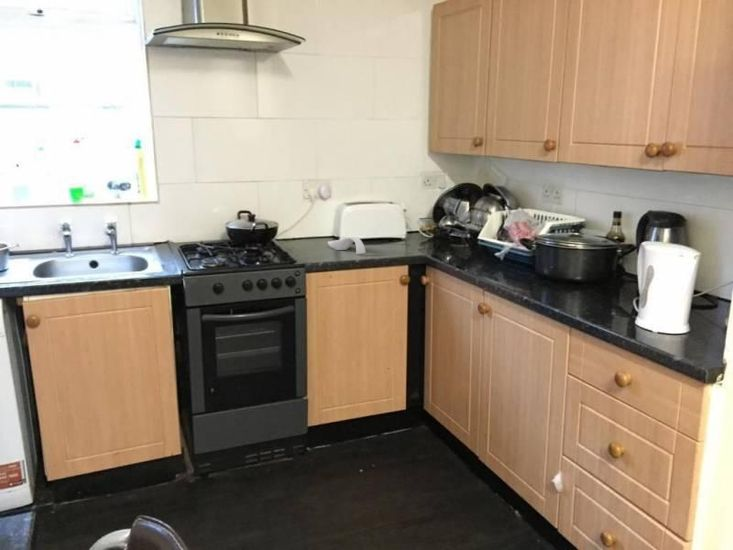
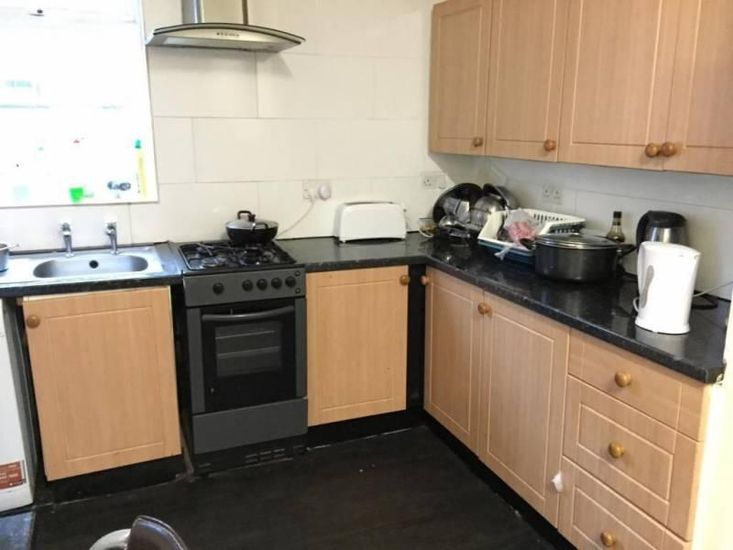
- spoon rest (347, 243)
